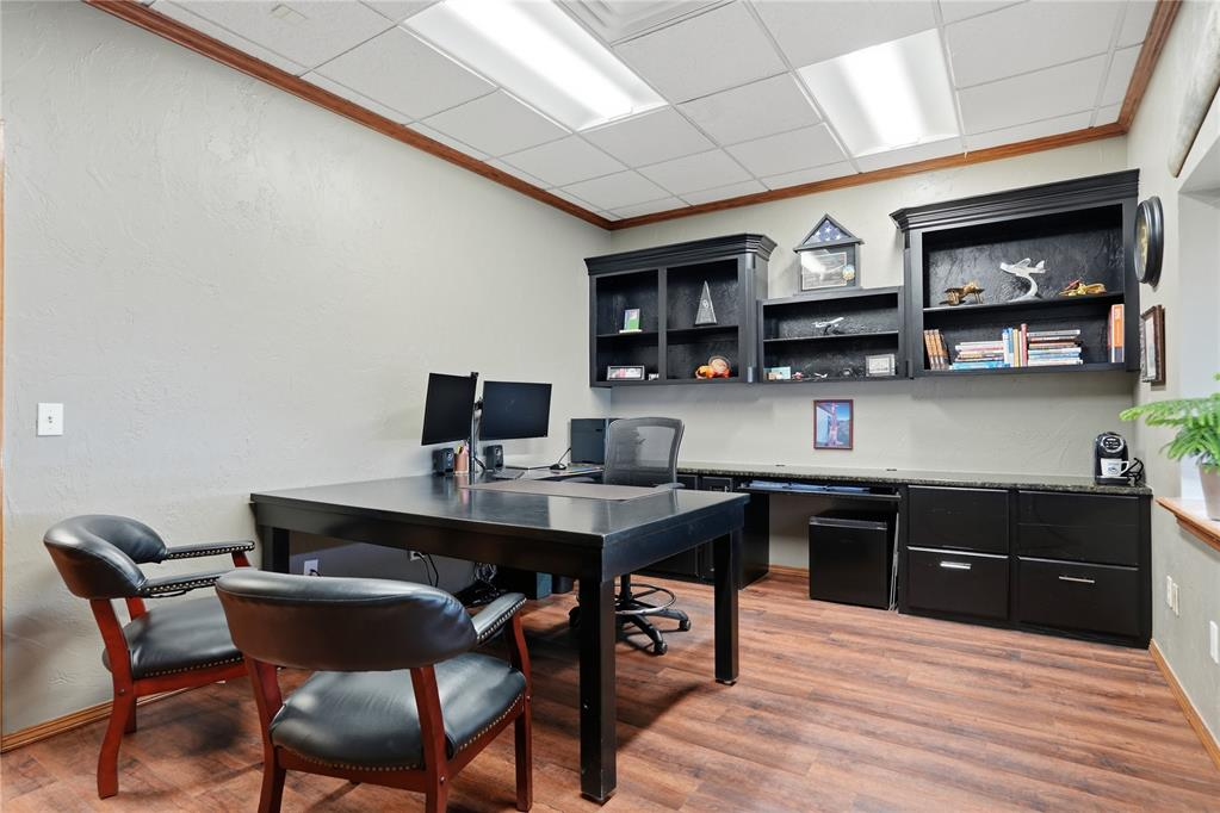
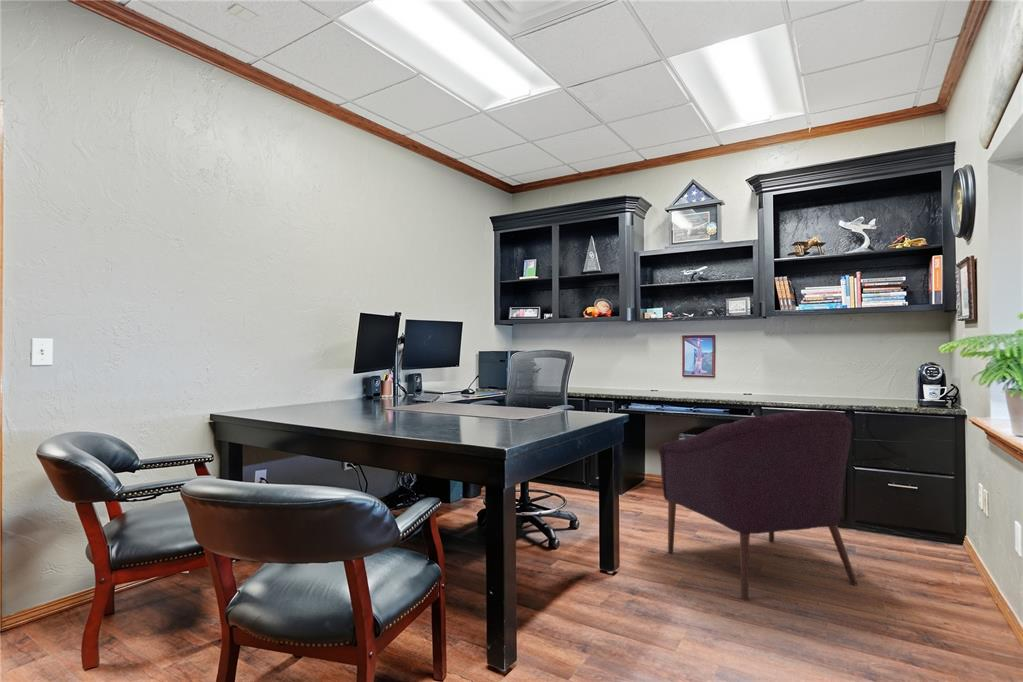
+ chair (763, 486)
